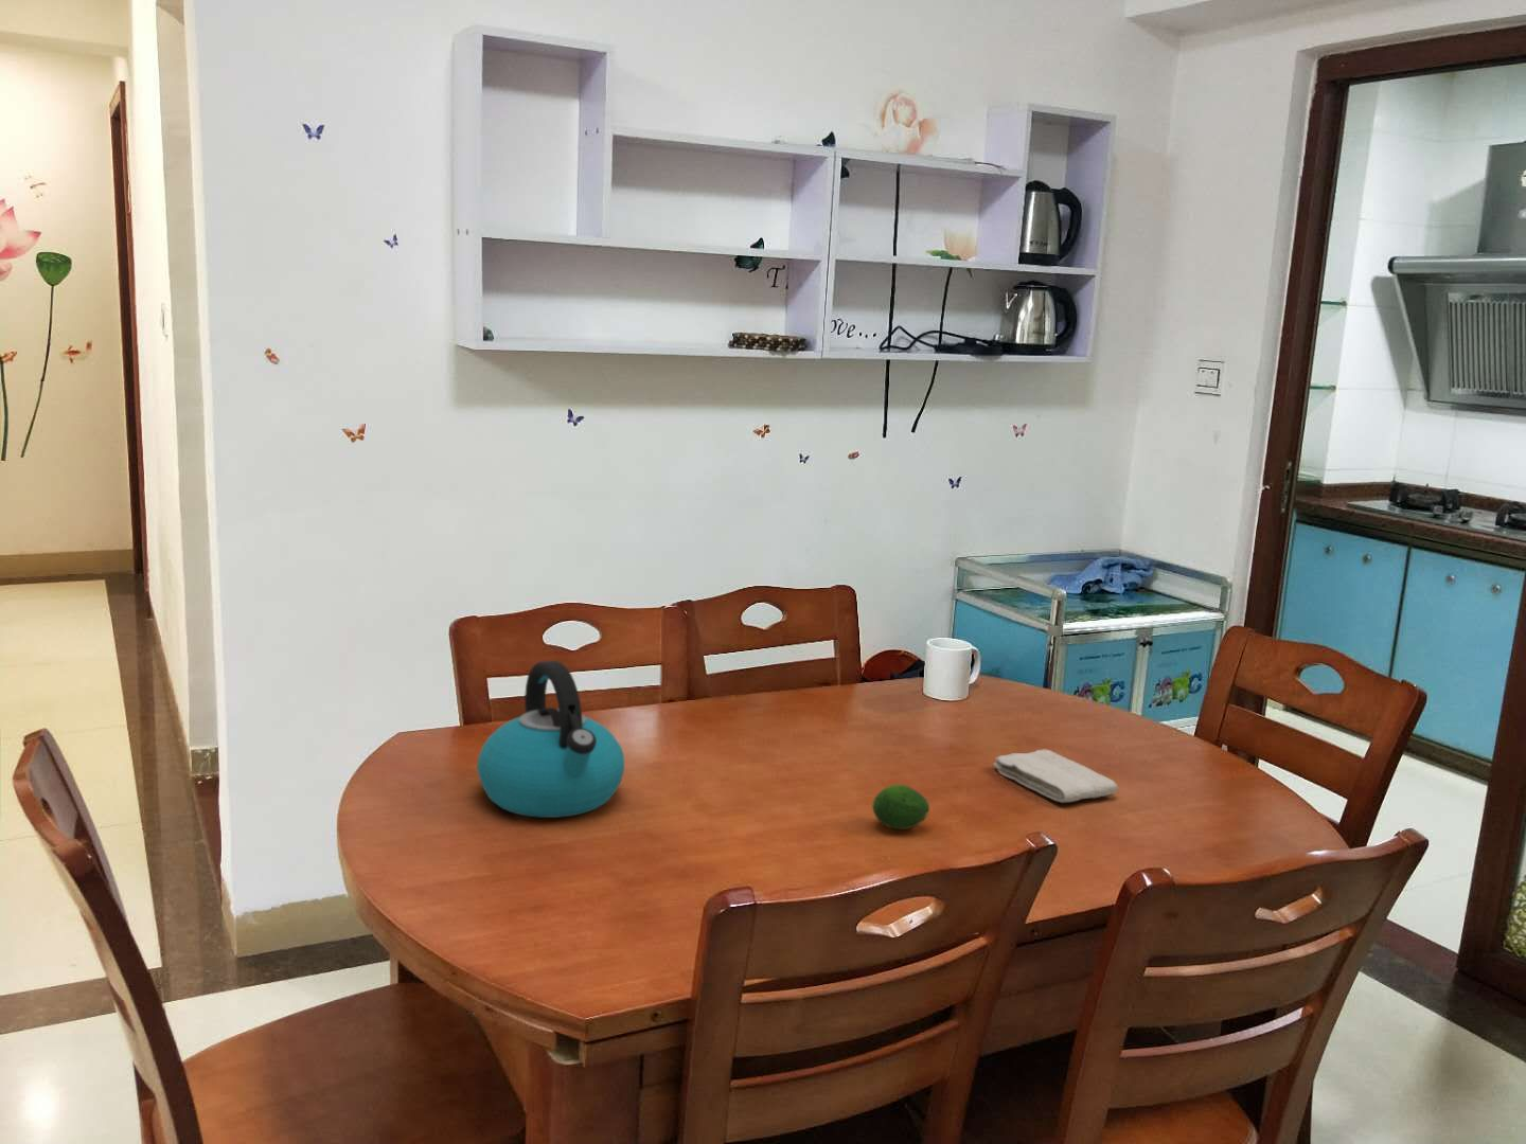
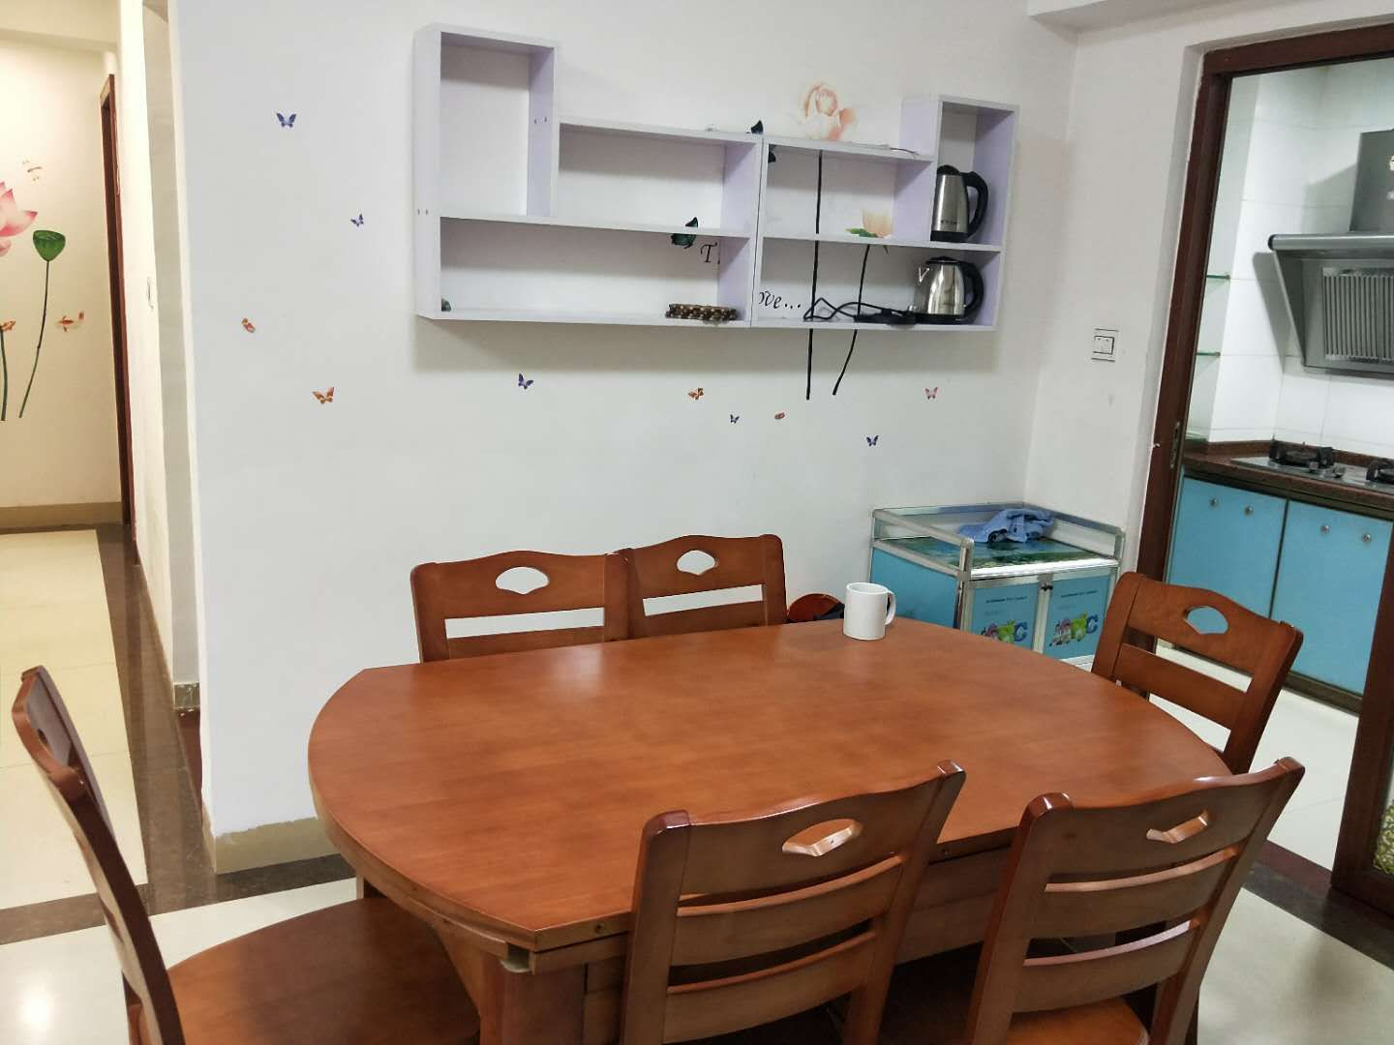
- fruit (900, 806)
- kettle (555, 733)
- washcloth (1054, 773)
